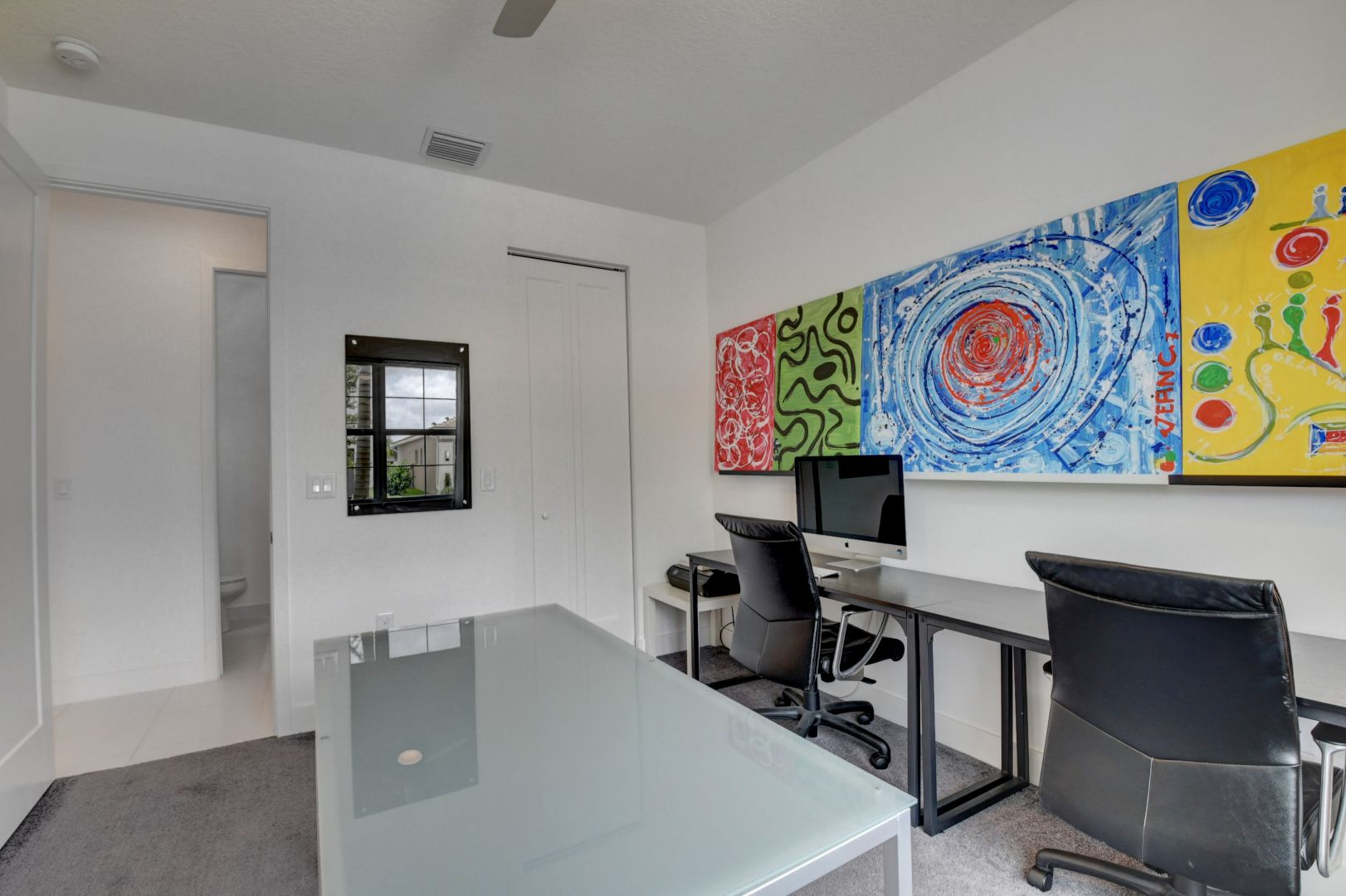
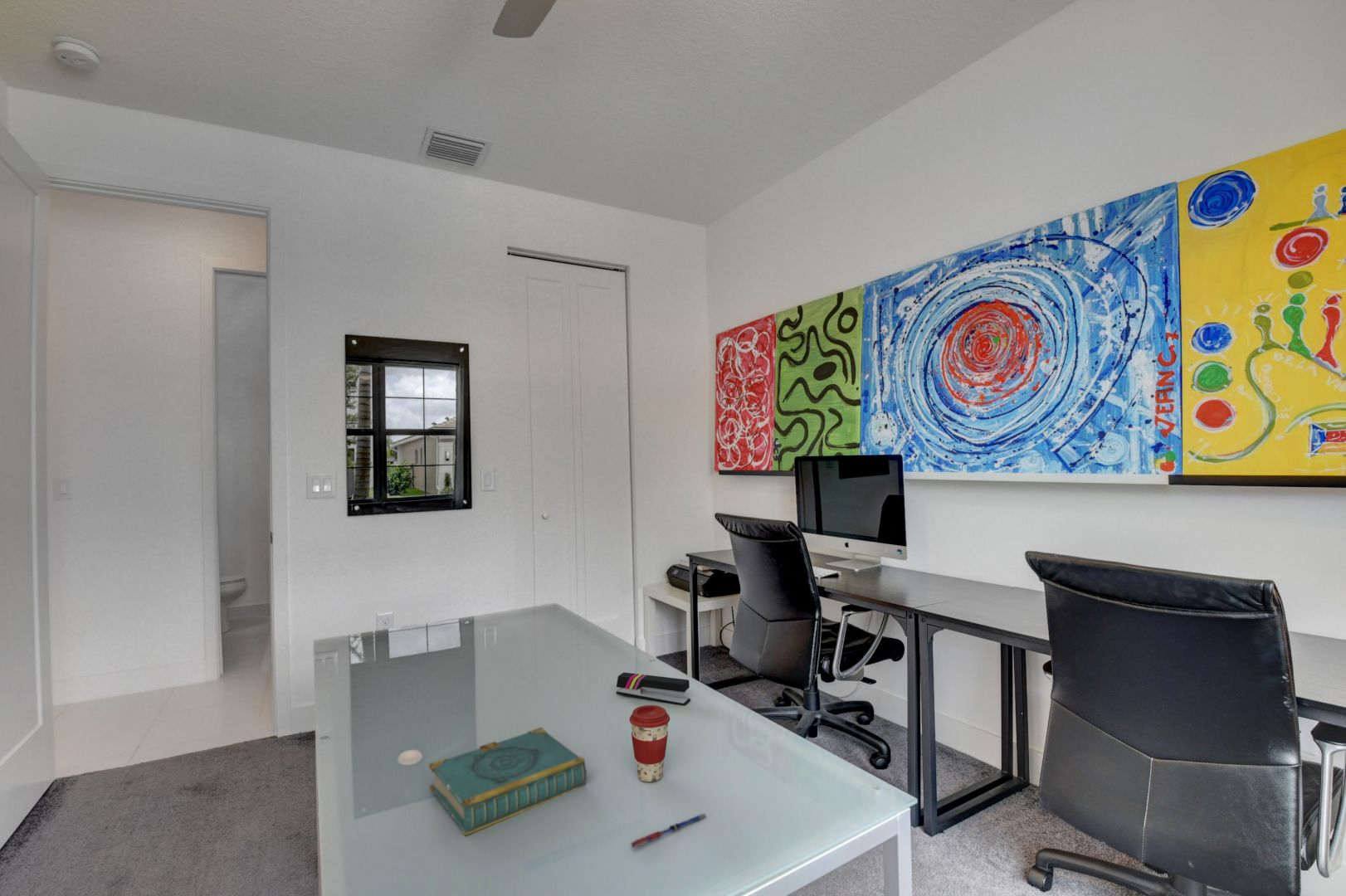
+ coffee cup (650, 743)
+ pen (670, 828)
+ stapler (652, 686)
+ book (510, 773)
